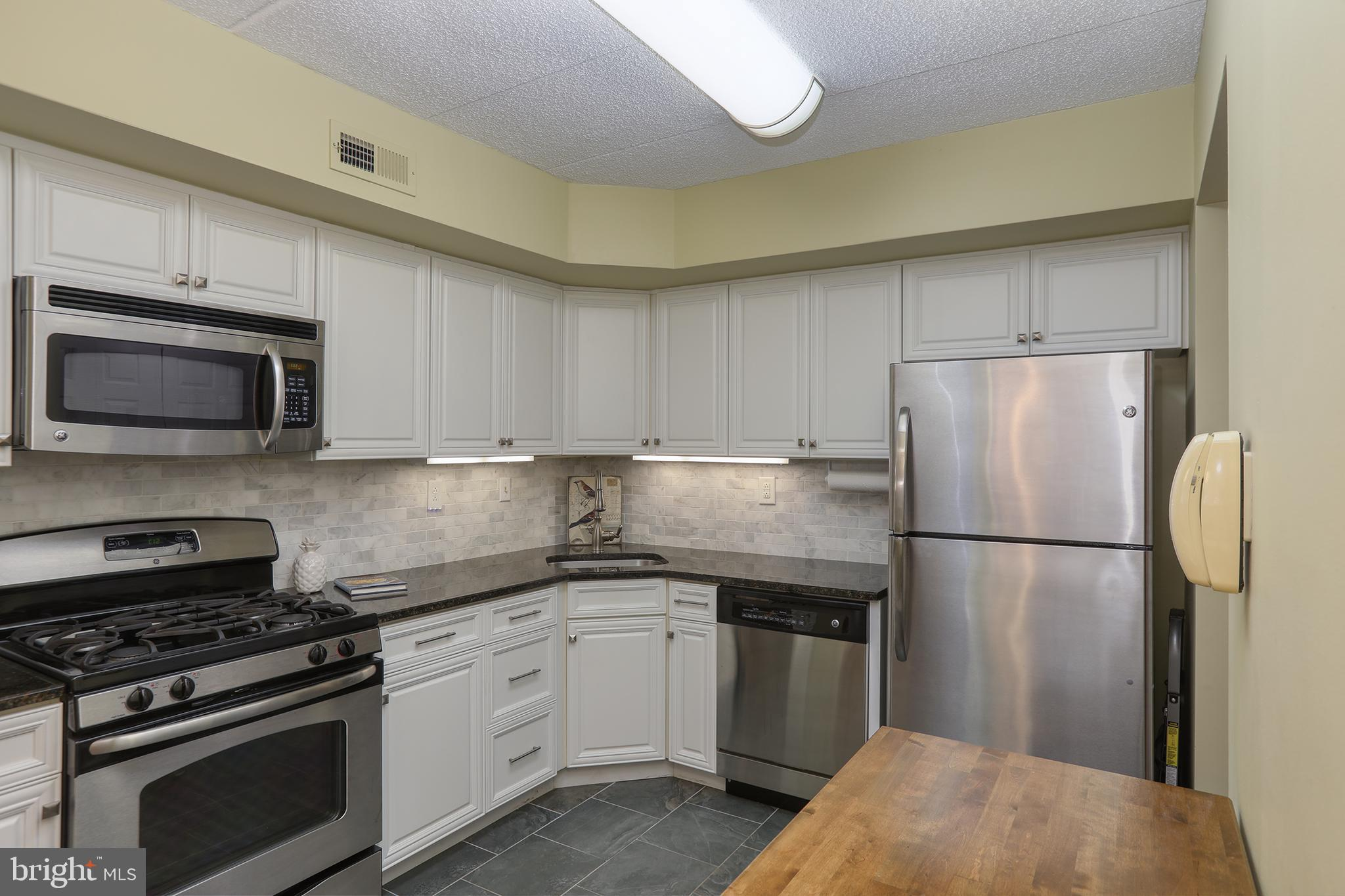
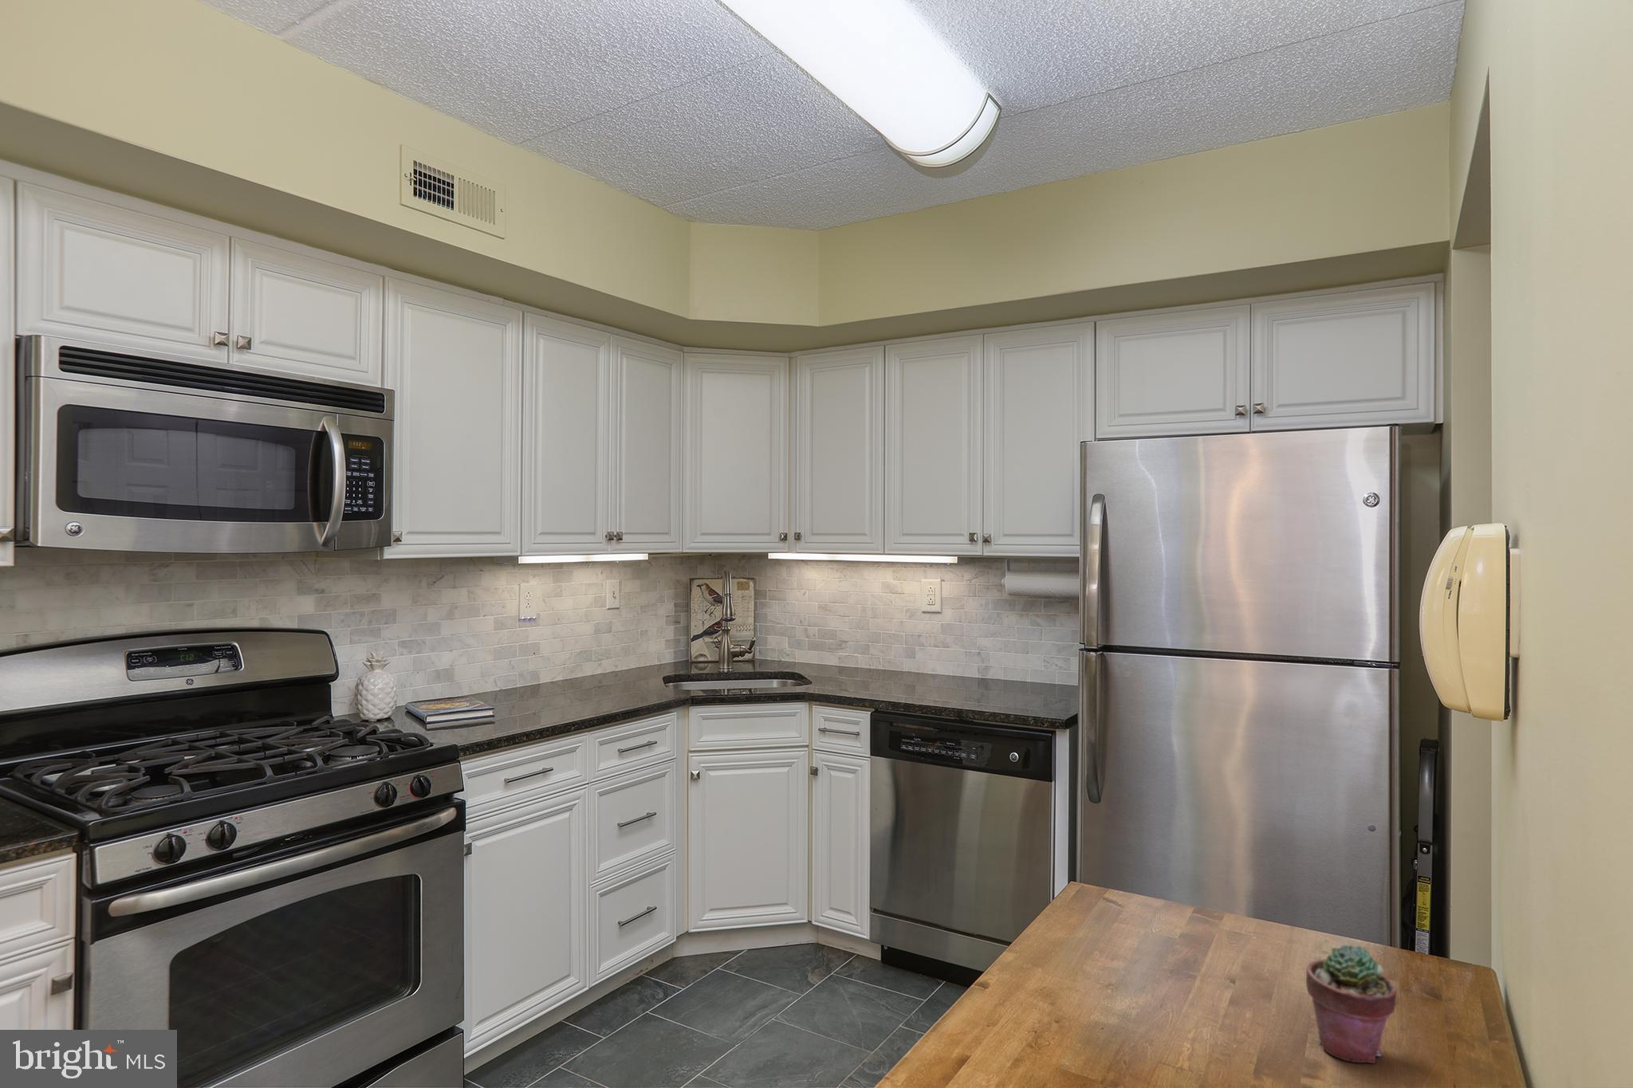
+ potted succulent (1350, 998)
